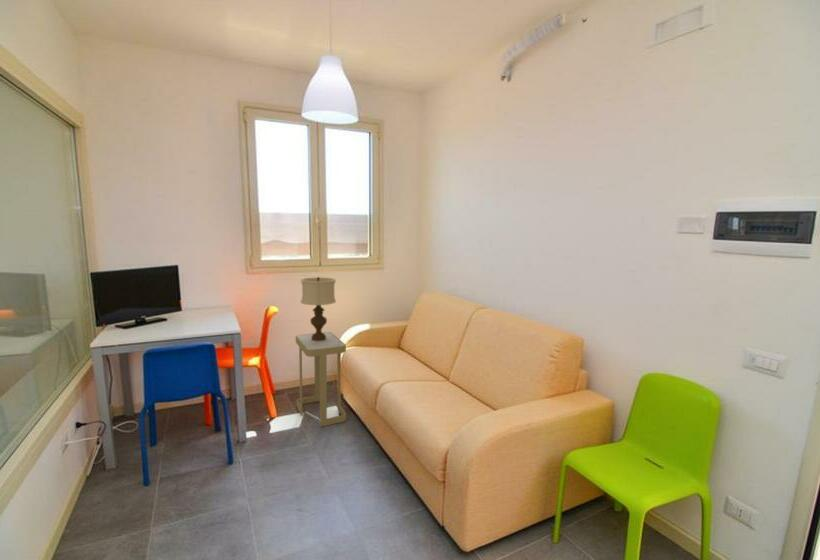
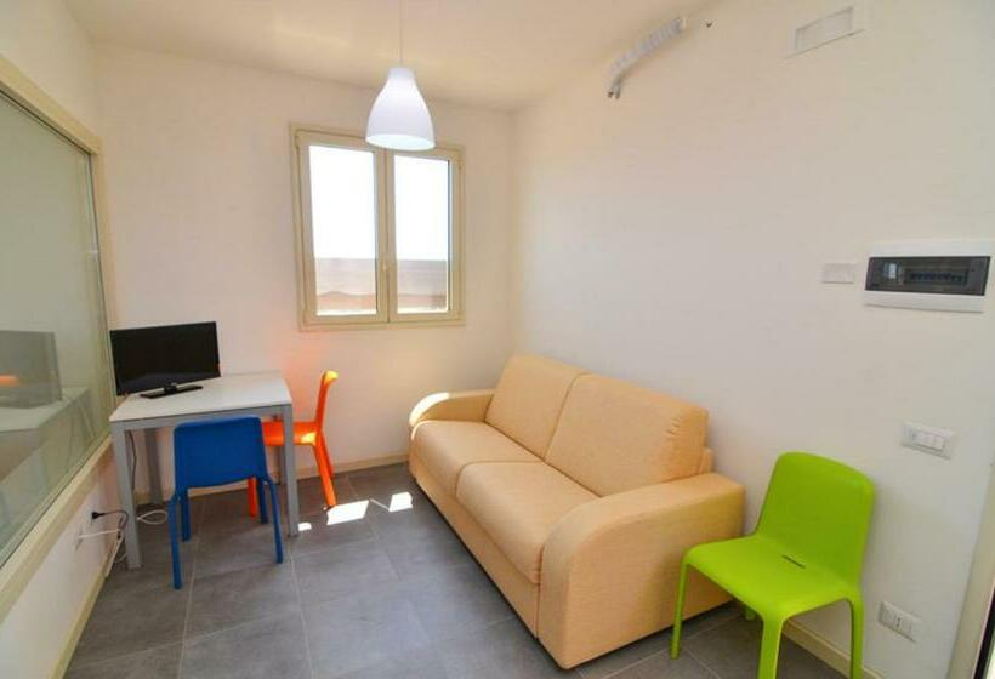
- table lamp (318, 308)
- side table (320, 376)
